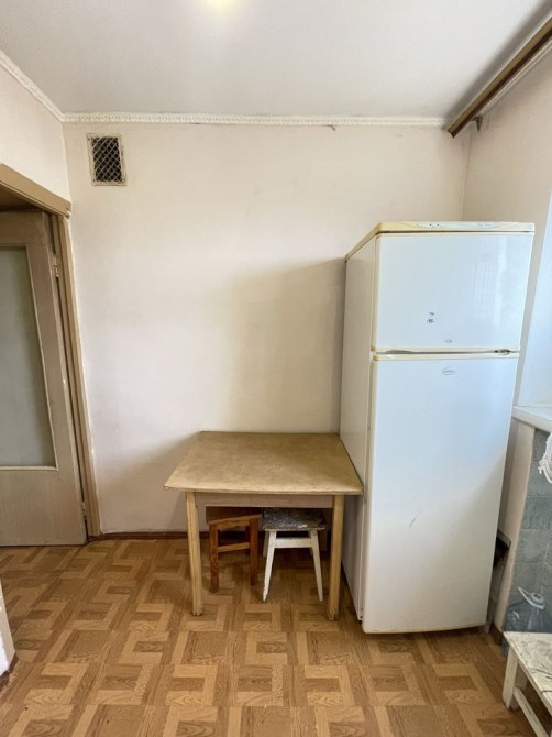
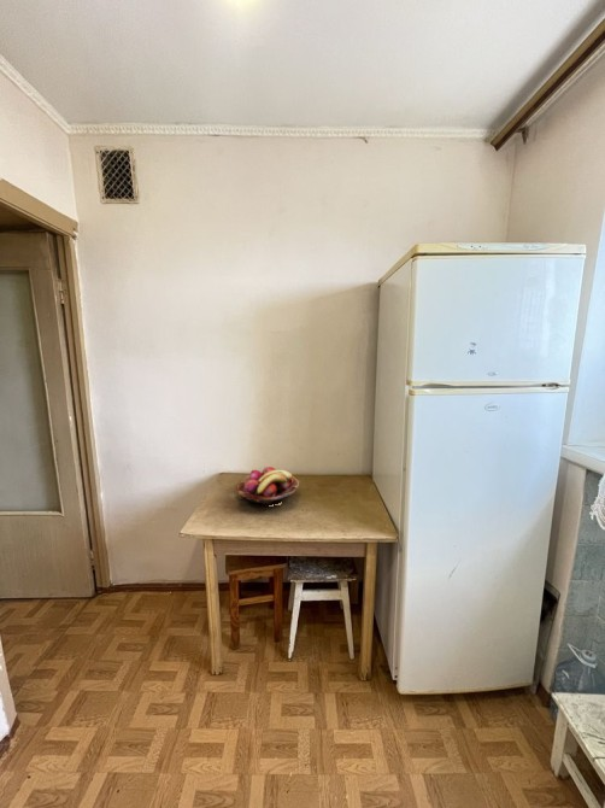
+ fruit basket (268, 484)
